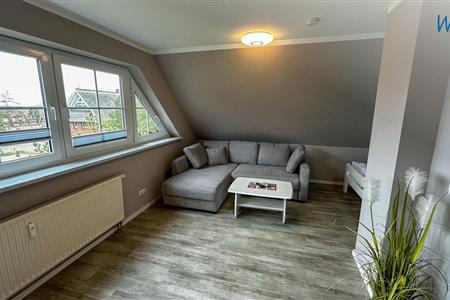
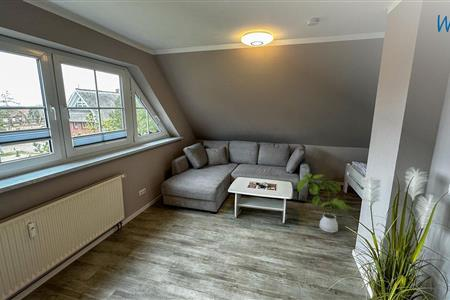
+ house plant (320, 202)
